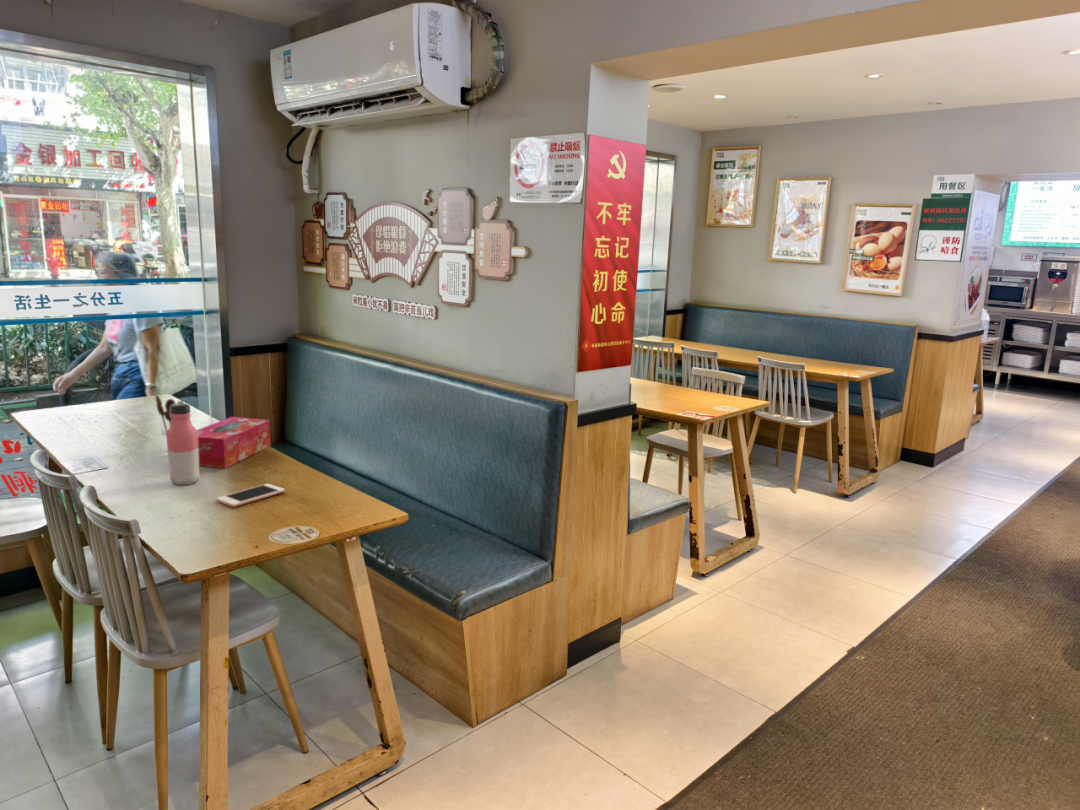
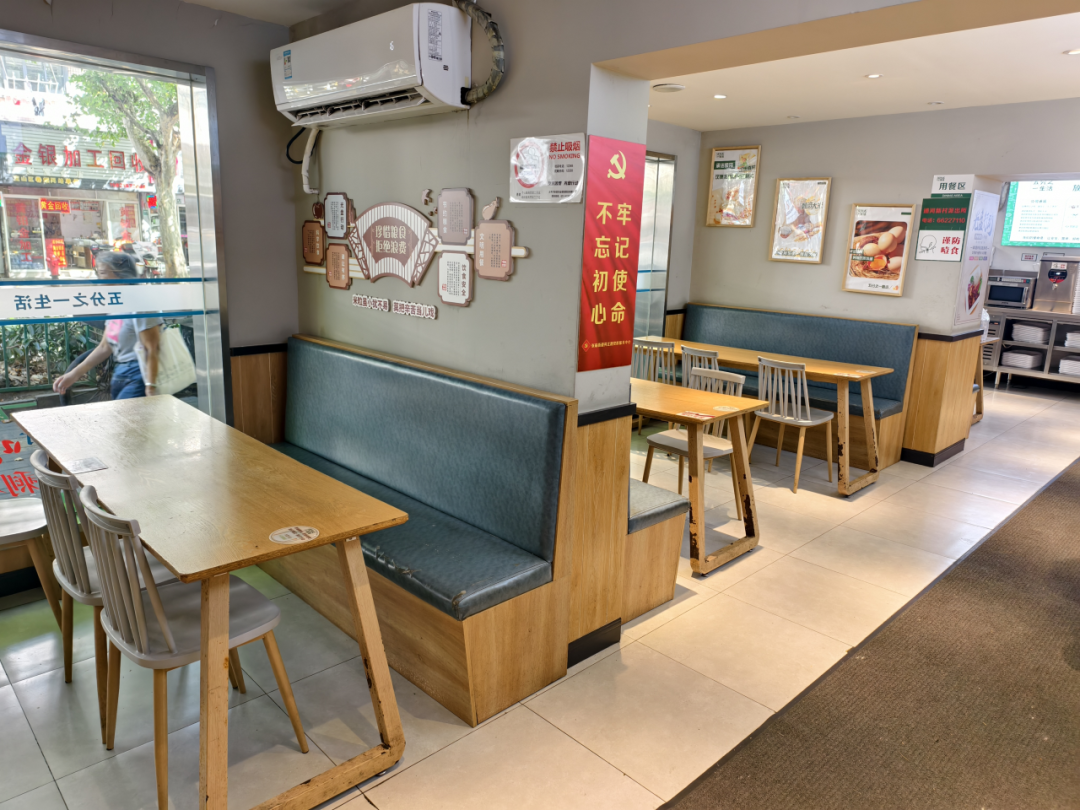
- utensil holder (169, 422)
- tissue box (228, 440)
- cell phone (251, 494)
- water bottle (182, 443)
